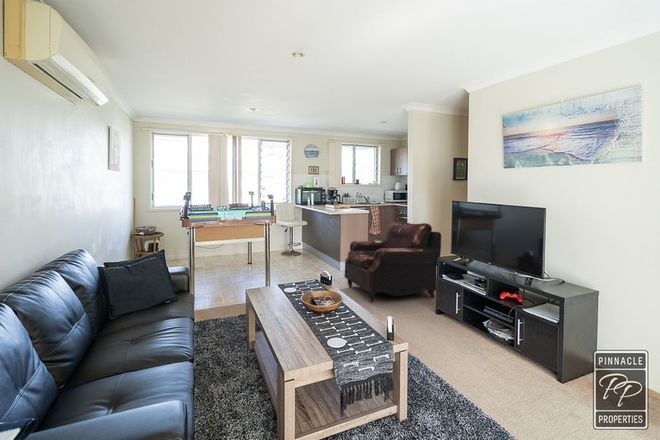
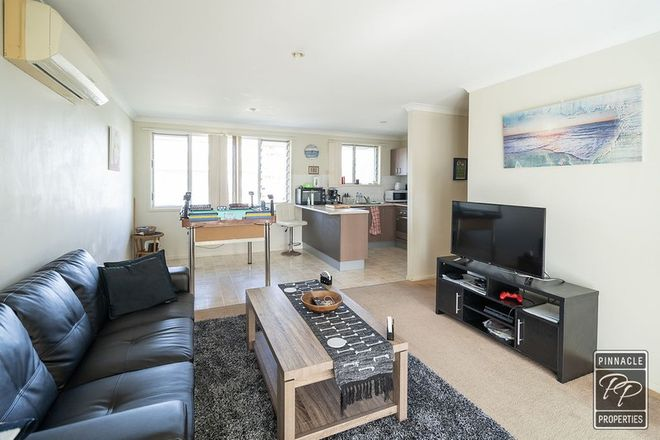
- leather (389, 256)
